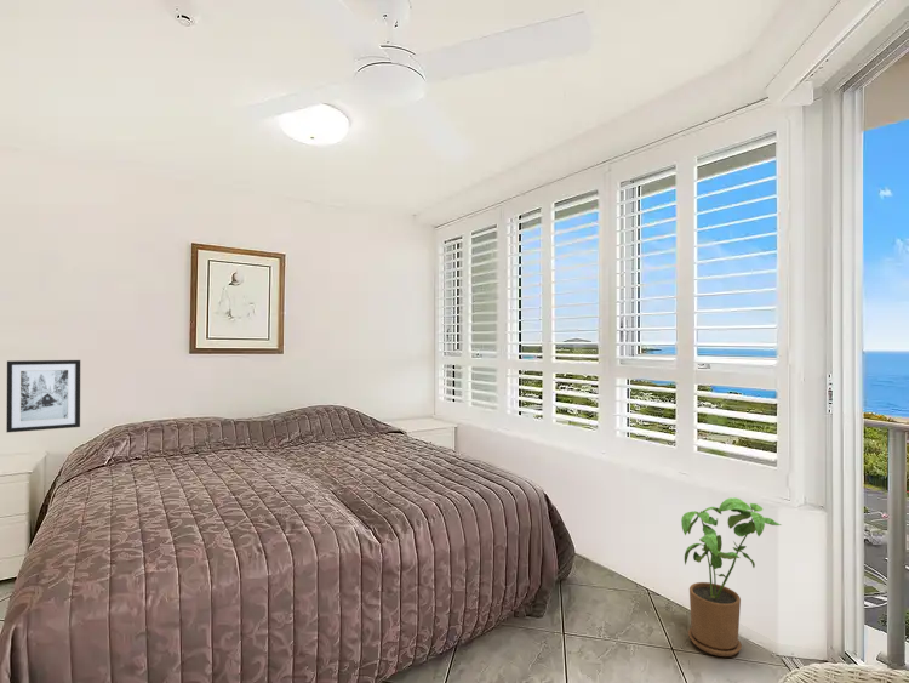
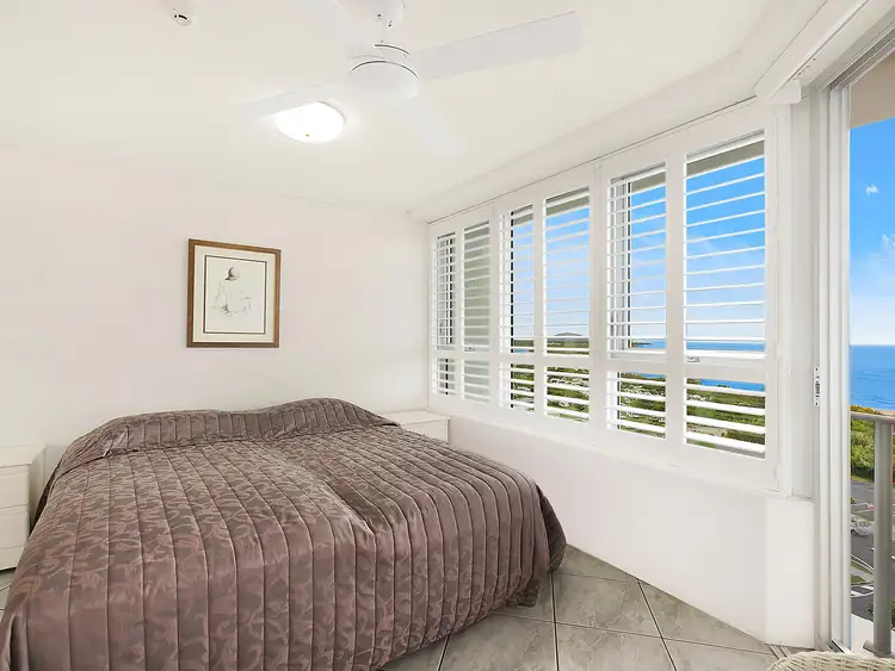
- house plant (714, 571)
- wall art (45, 394)
